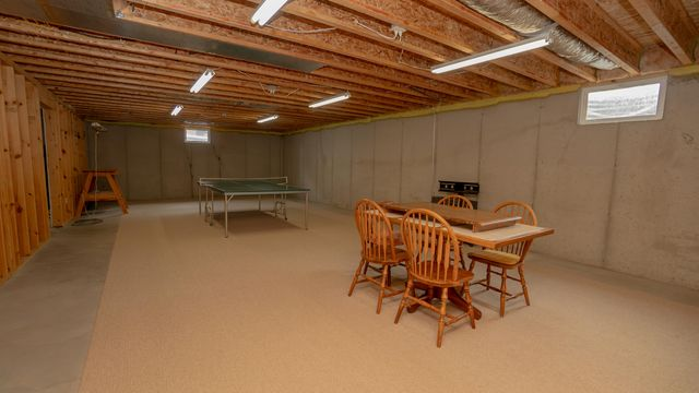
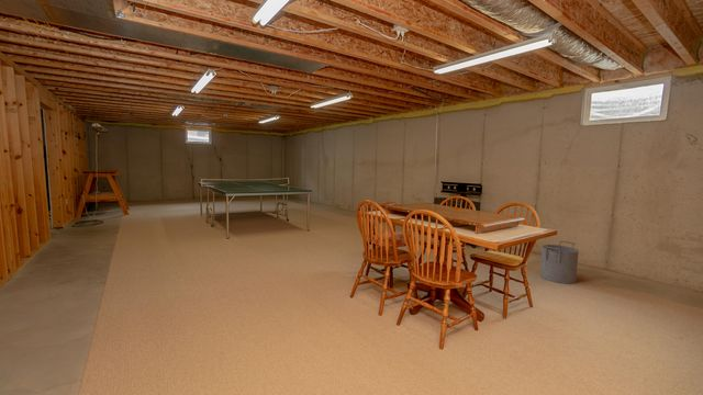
+ bucket (558, 261)
